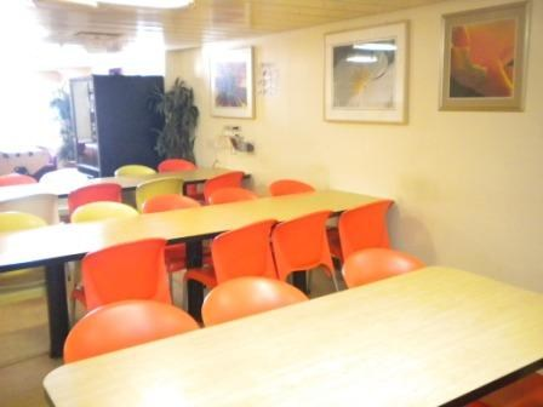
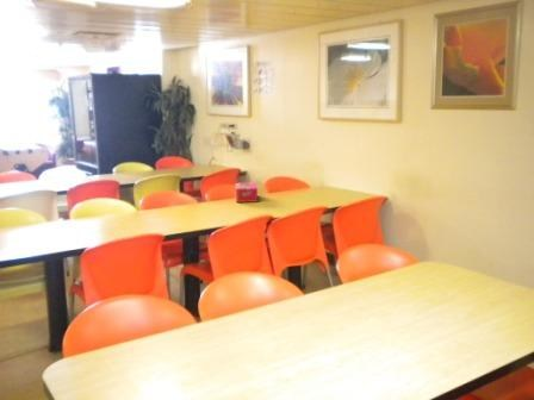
+ tissue box (246, 192)
